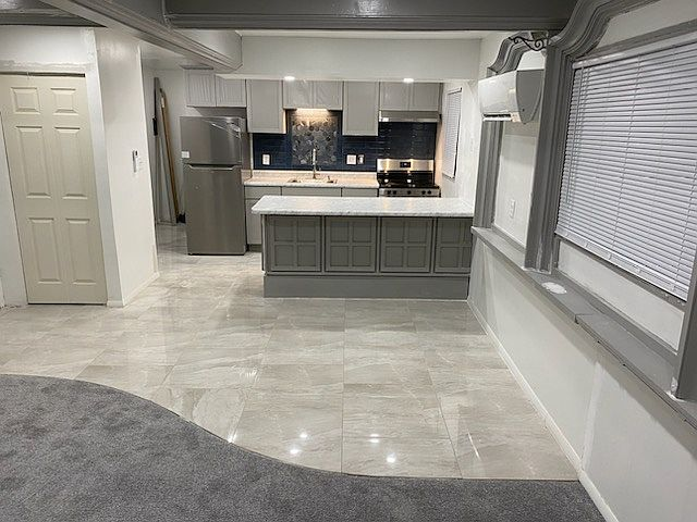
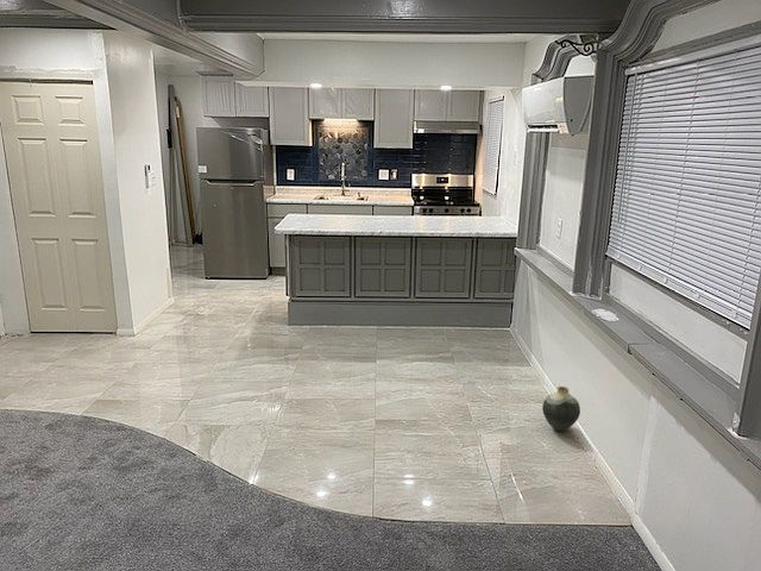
+ vase (560, 408)
